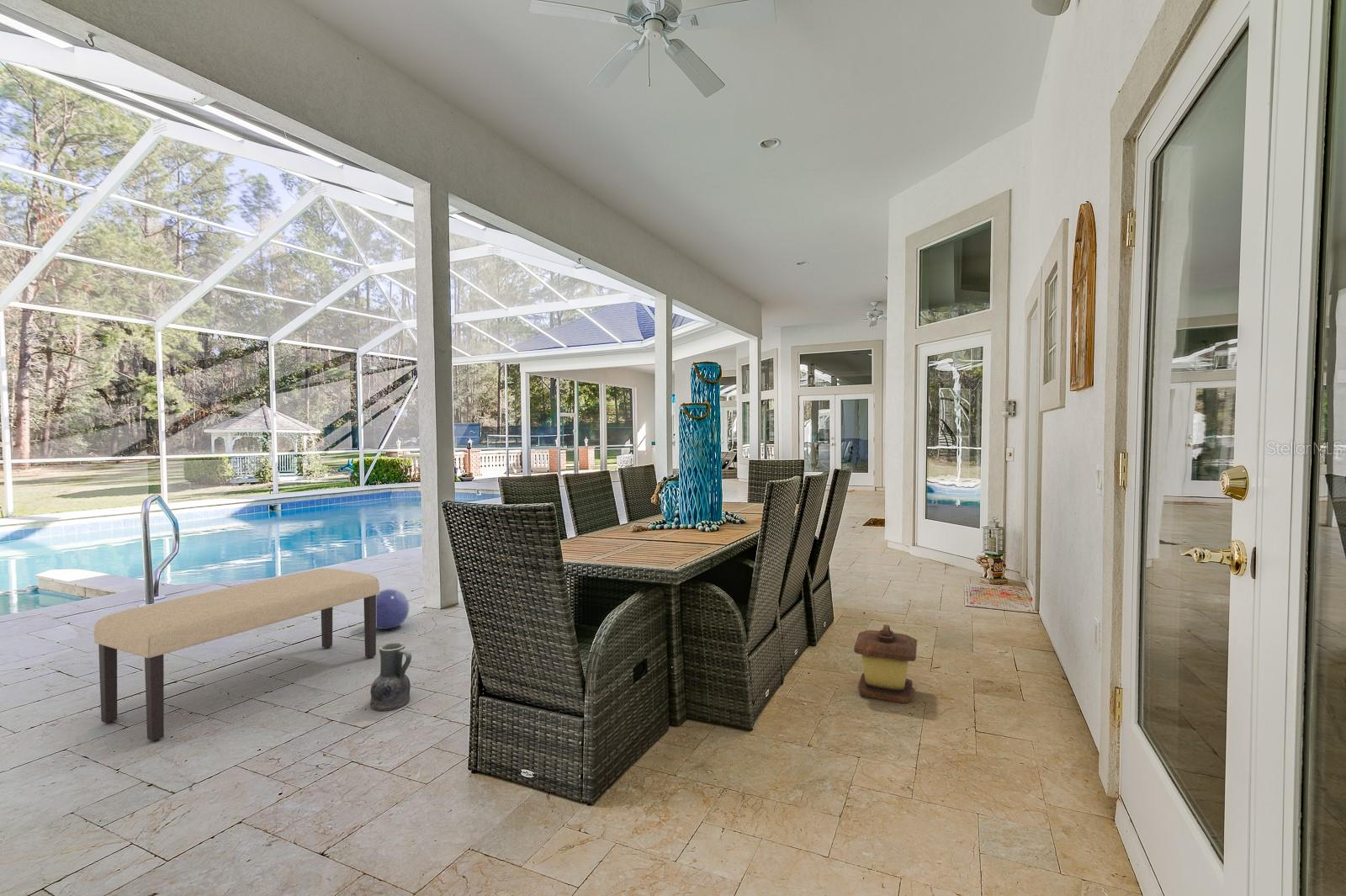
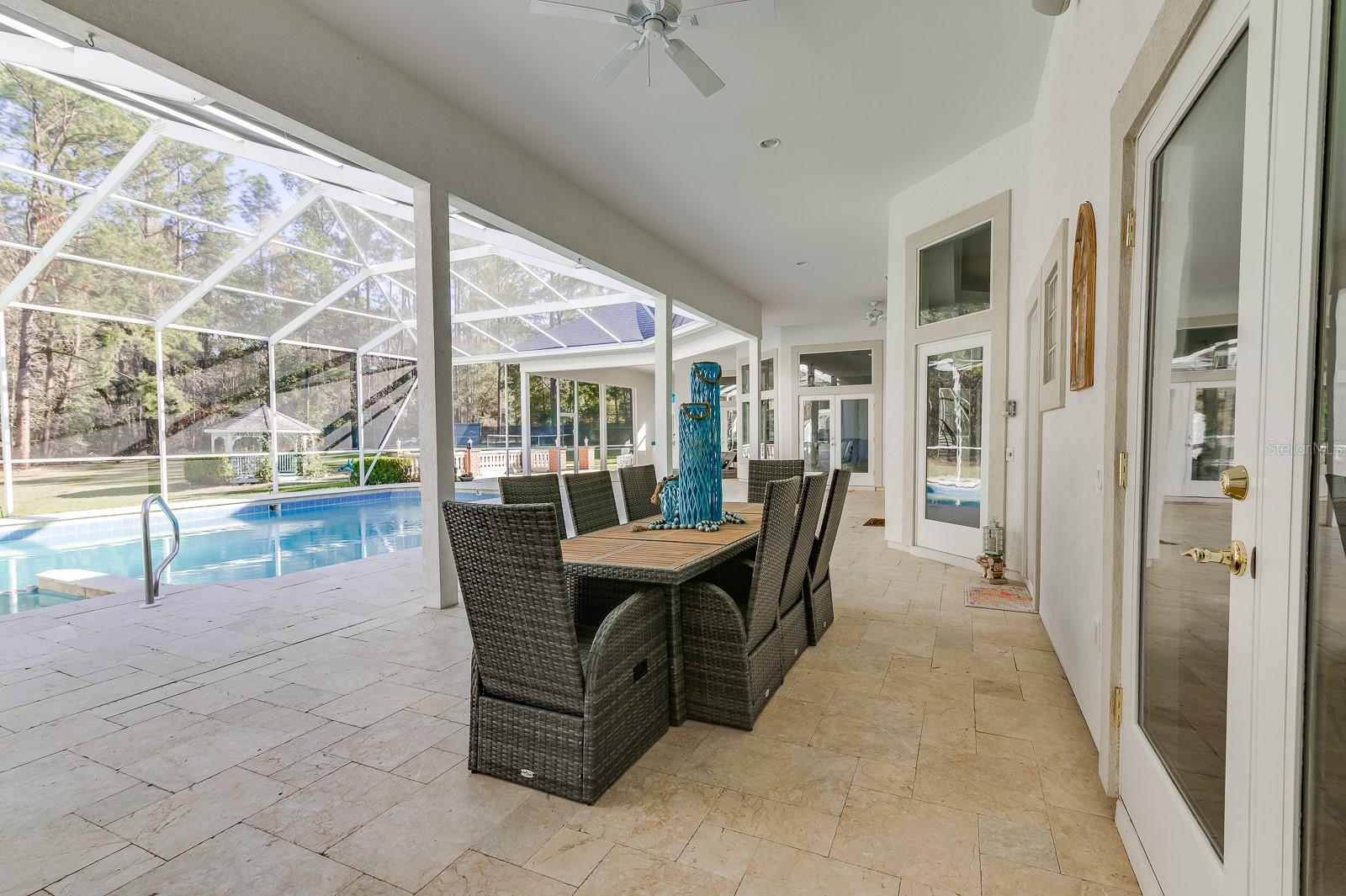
- lantern (885, 658)
- bench (253, 628)
- vase (392, 675)
- ball (388, 608)
